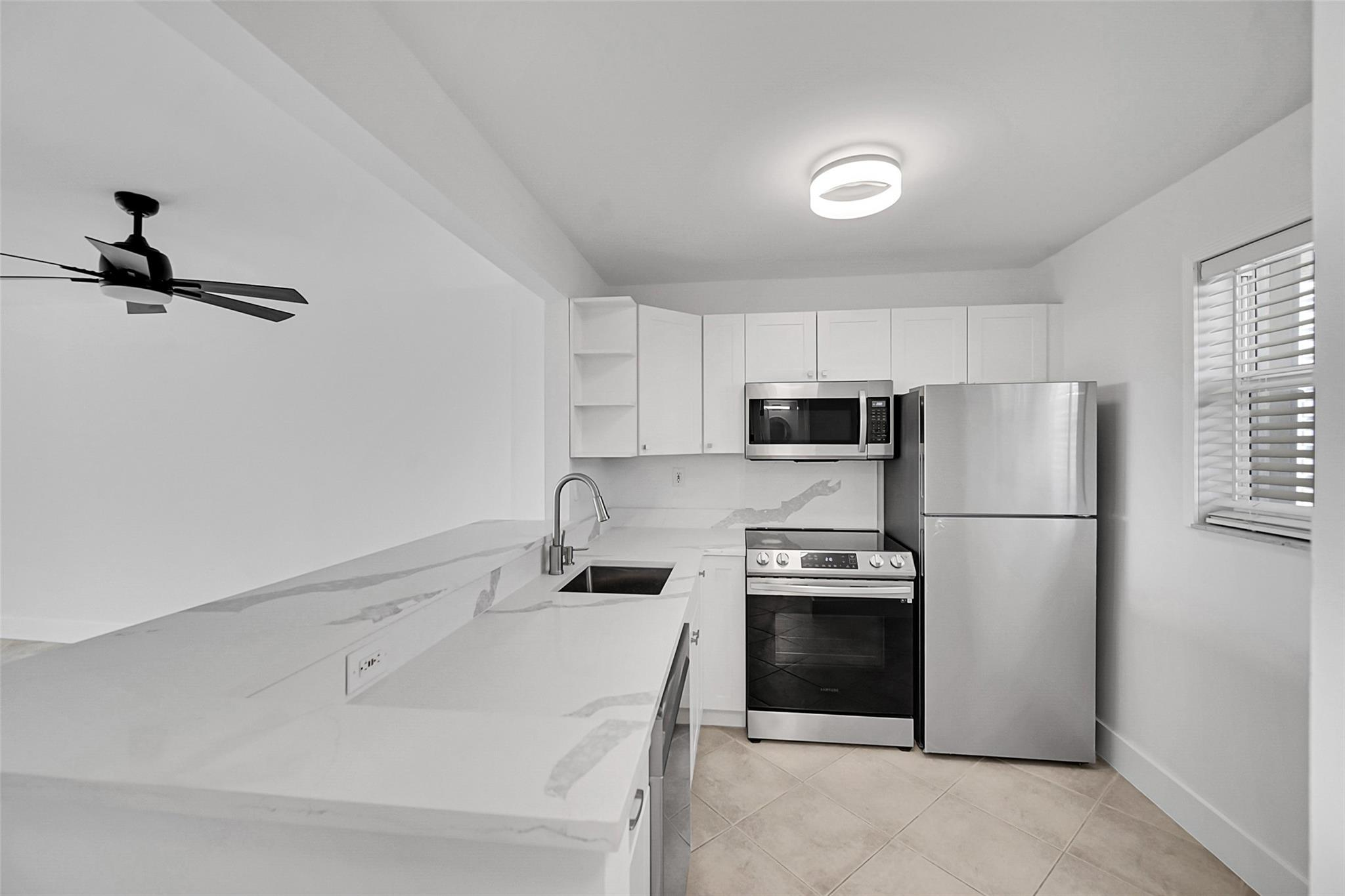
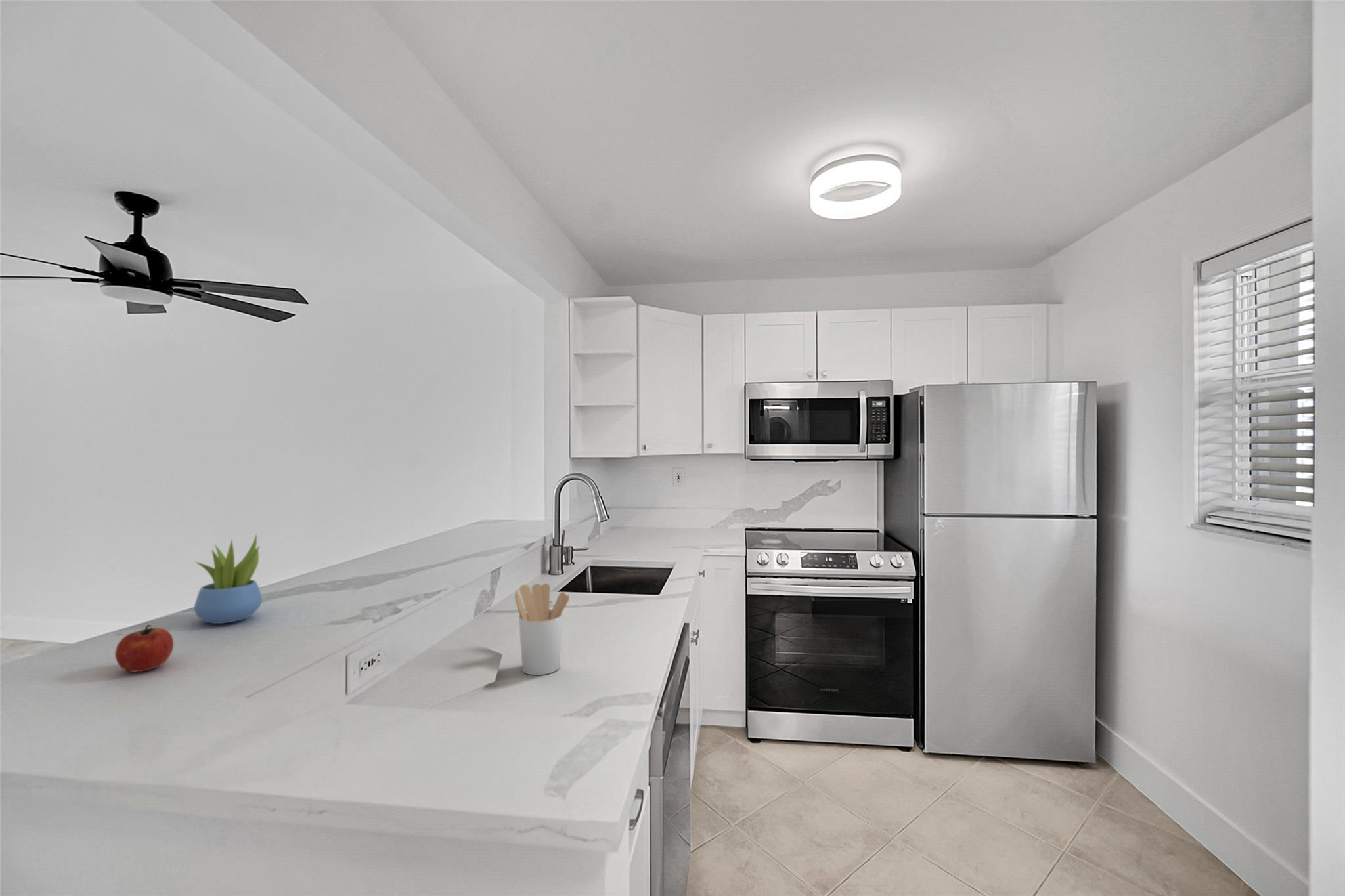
+ utensil holder (539, 625)
+ succulent plant (229, 578)
+ fruit (145, 647)
